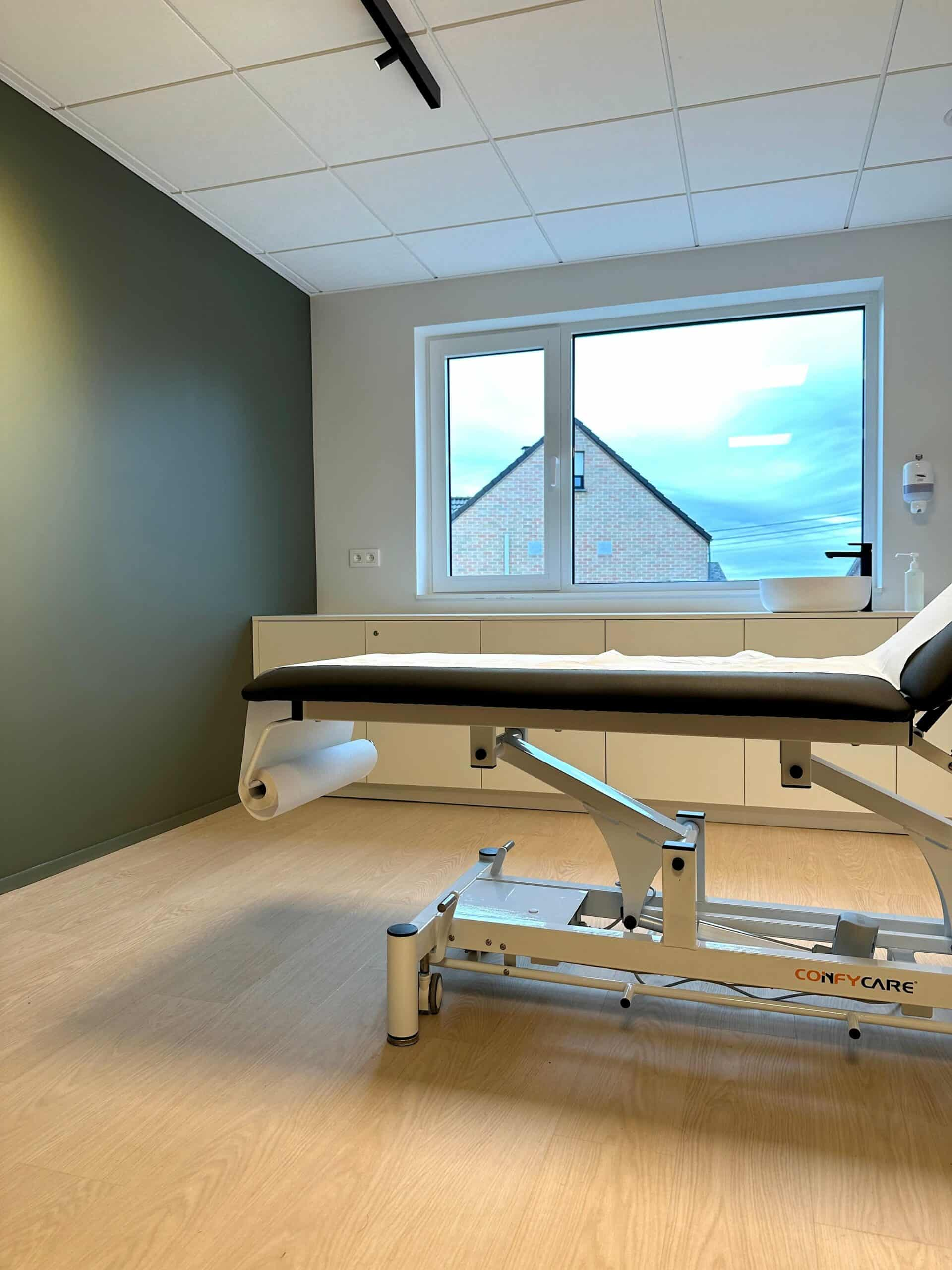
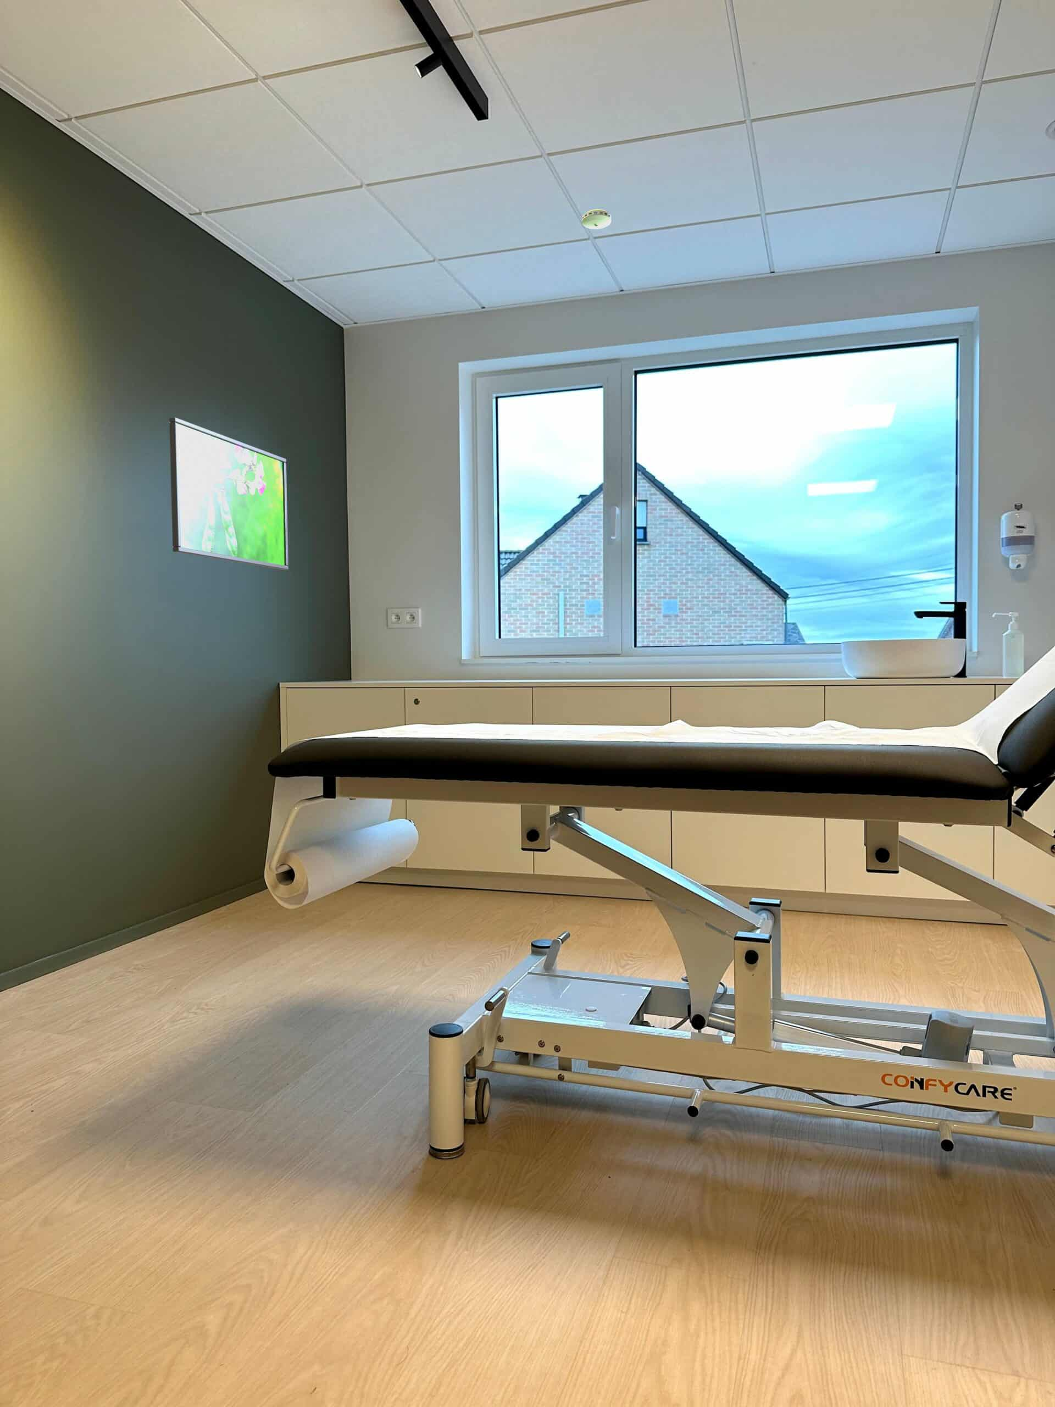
+ smoke detector (596, 218)
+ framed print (234, 501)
